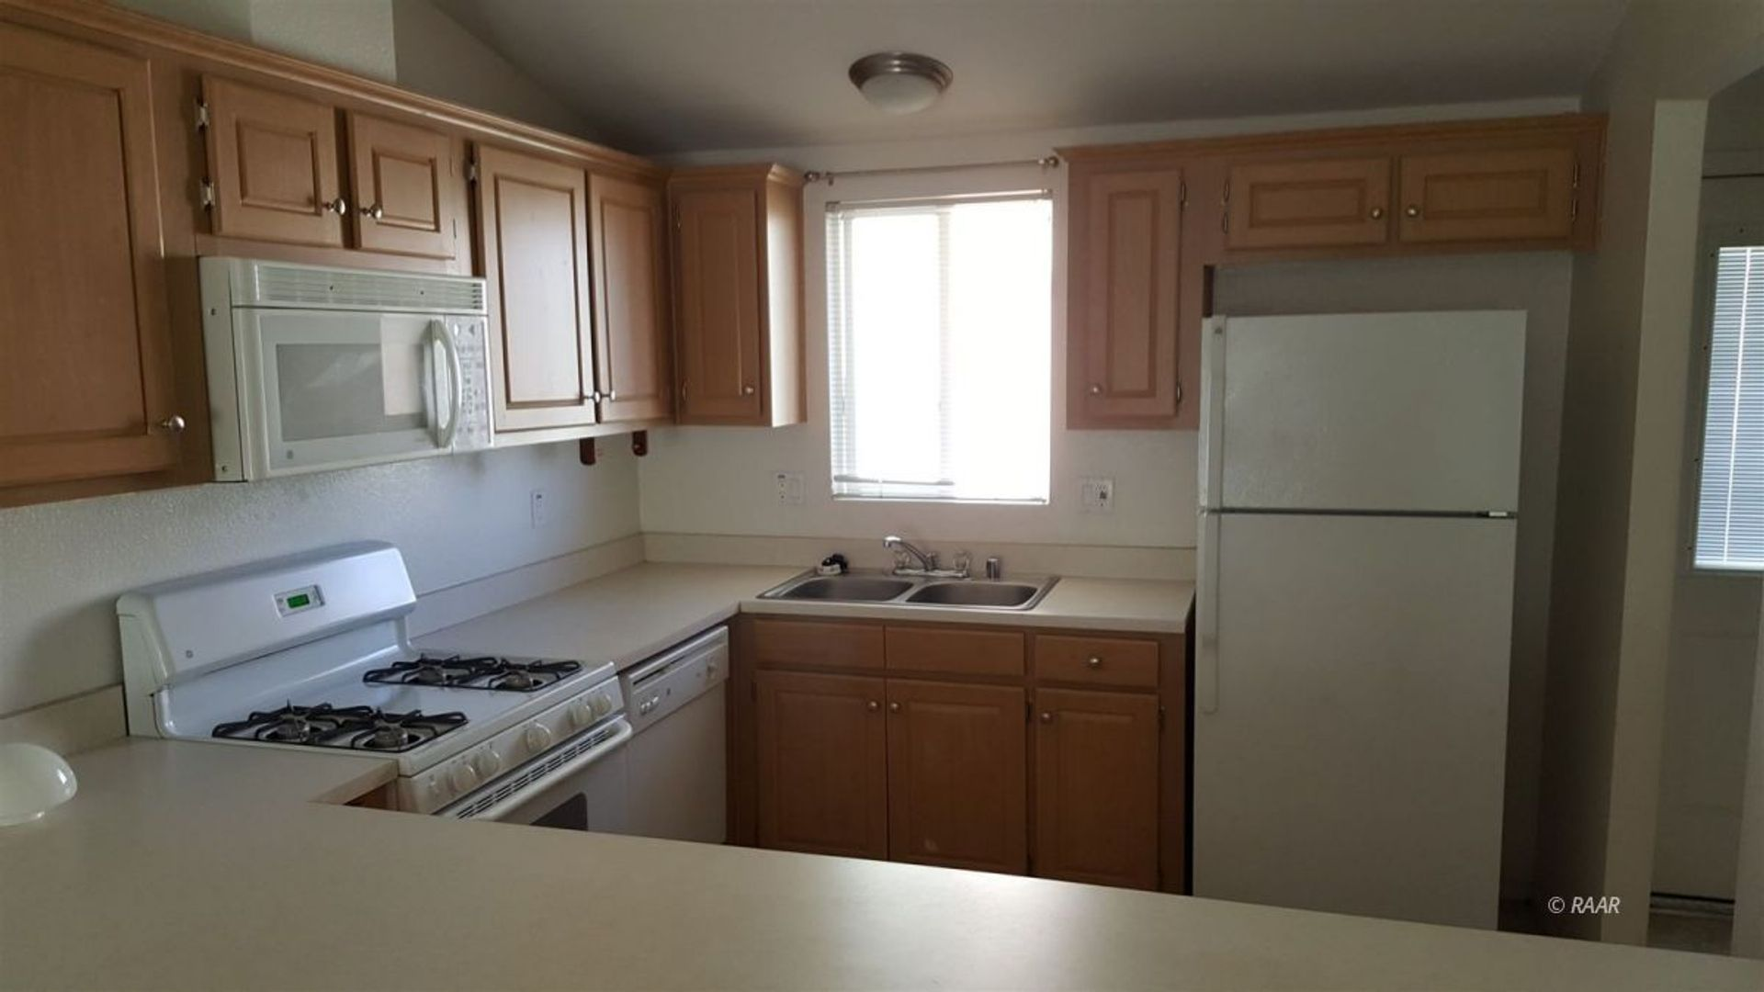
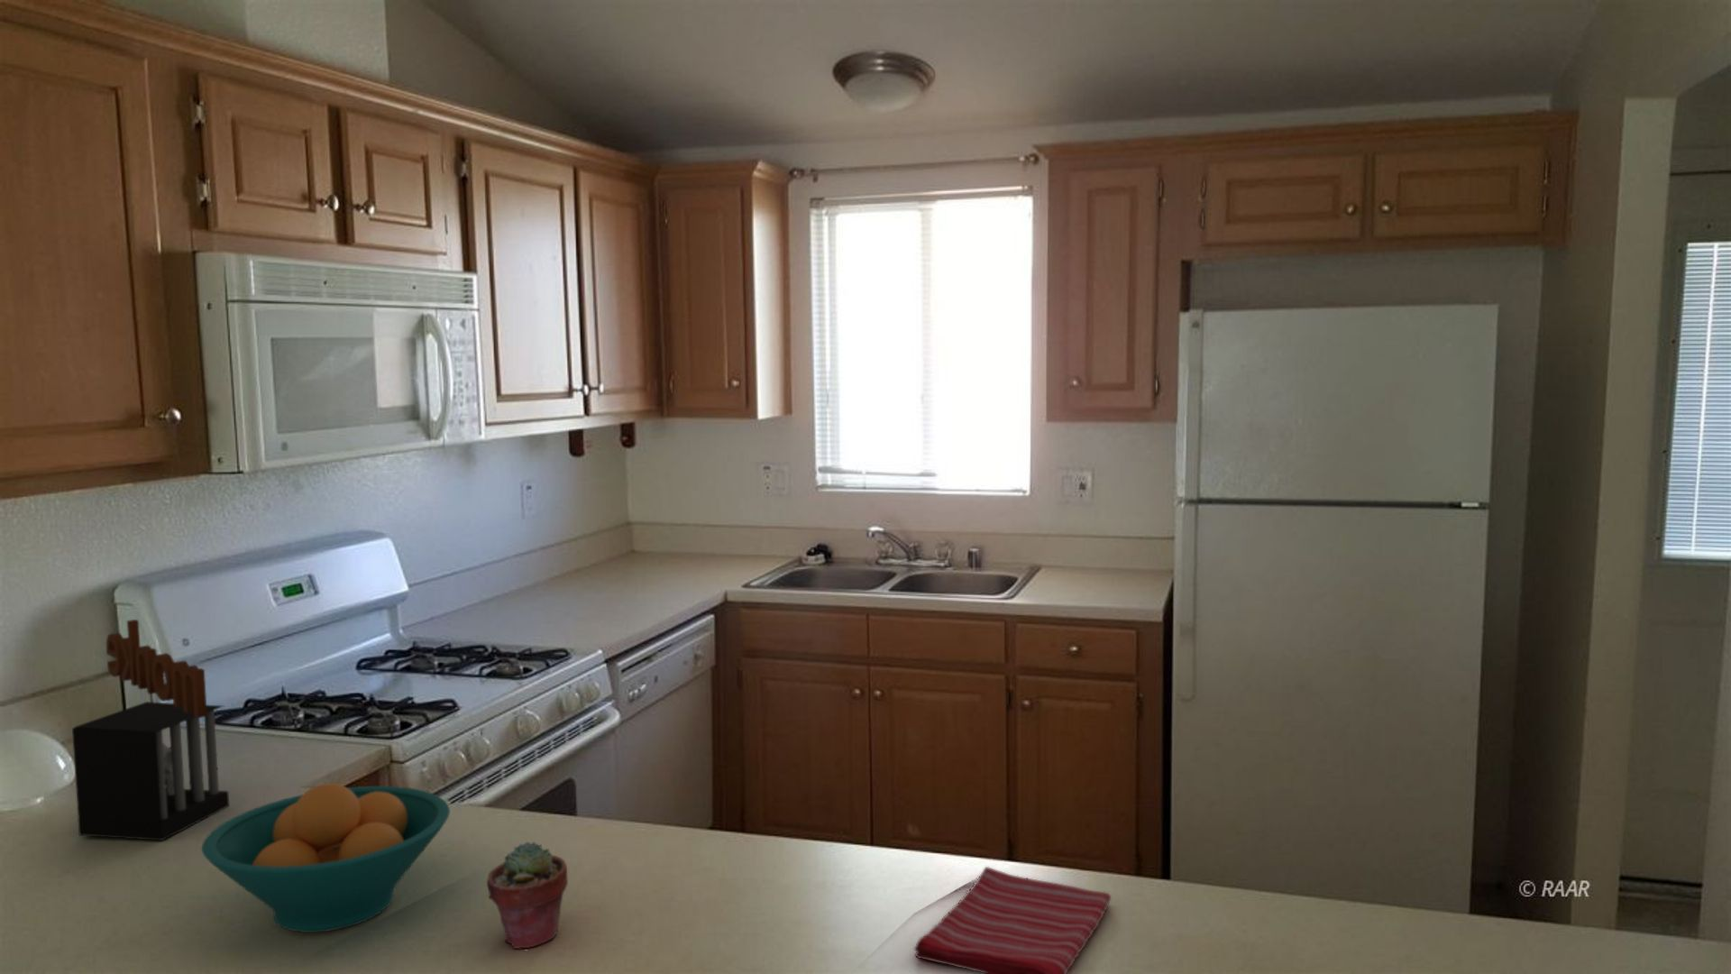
+ knife block (155, 722)
+ fruit bowl (331, 847)
+ potted succulent (528, 890)
+ dish towel (1016, 920)
